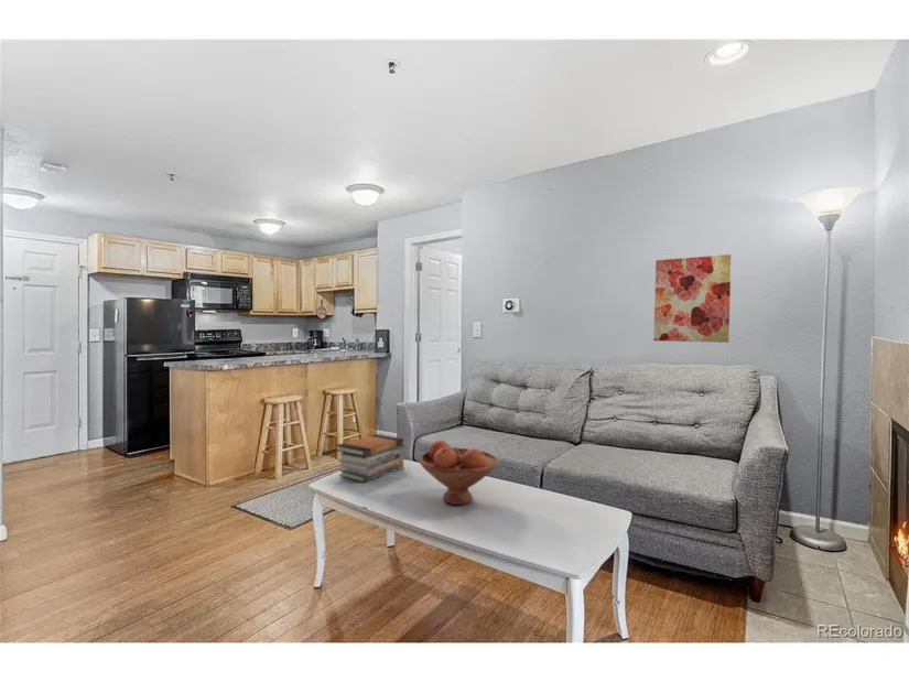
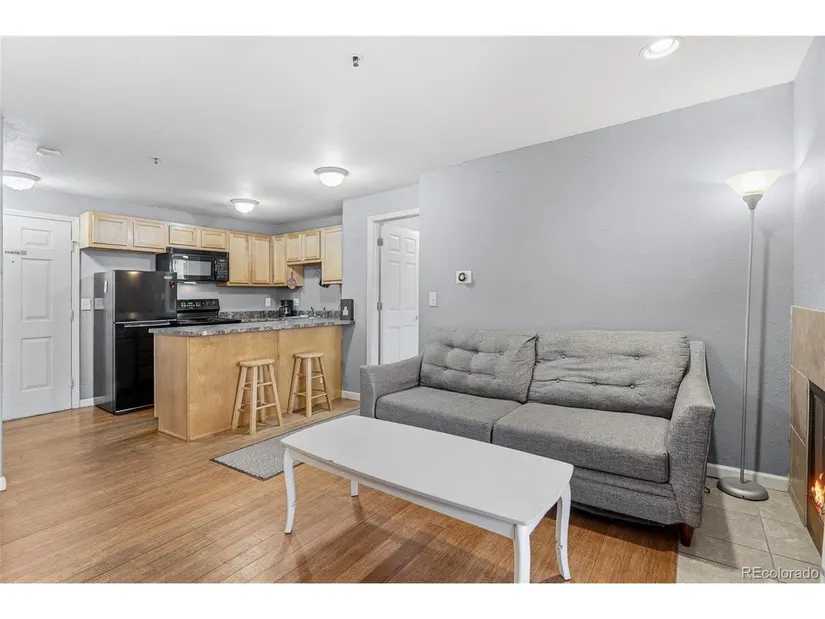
- fruit bowl (457, 470)
- book stack (370, 456)
- wall art (691, 300)
